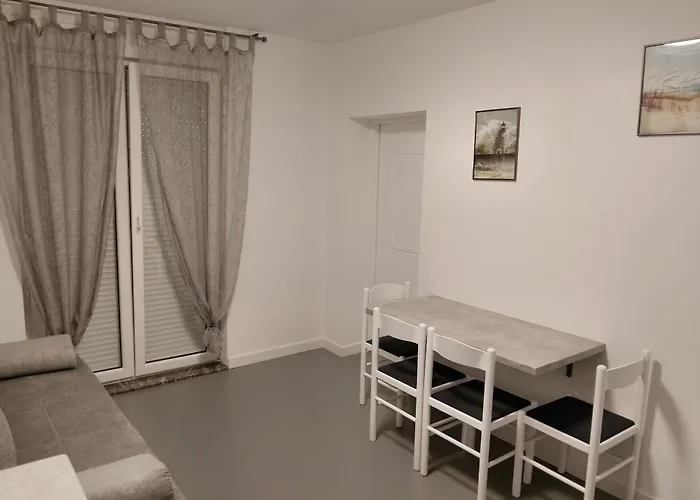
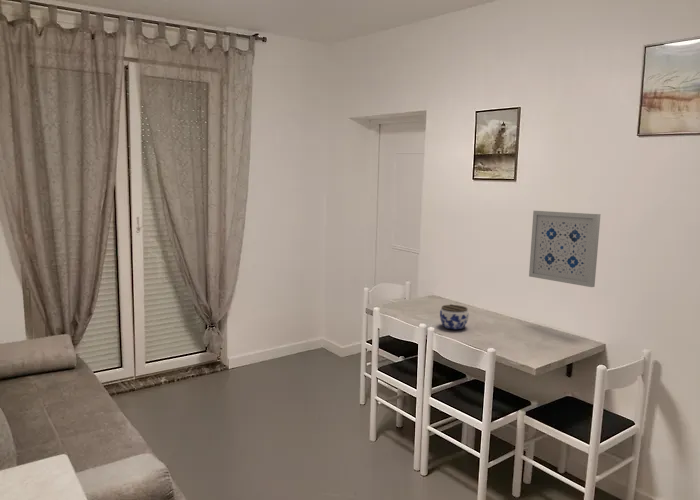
+ jar (454, 316)
+ wall art (562, 247)
